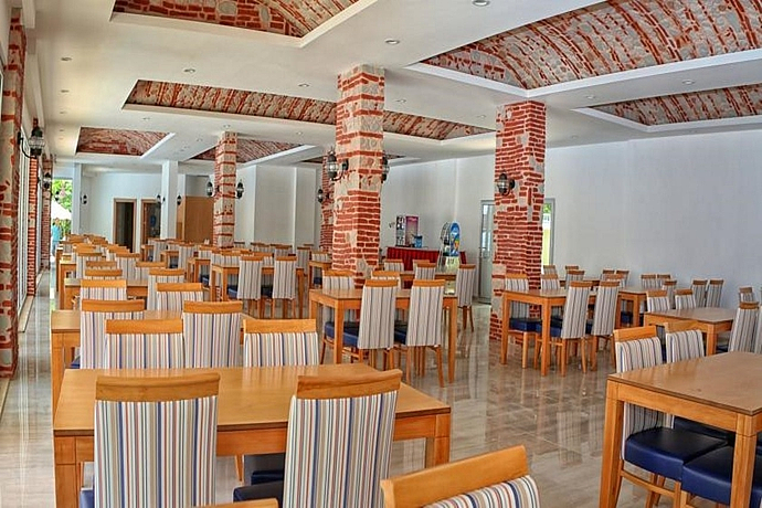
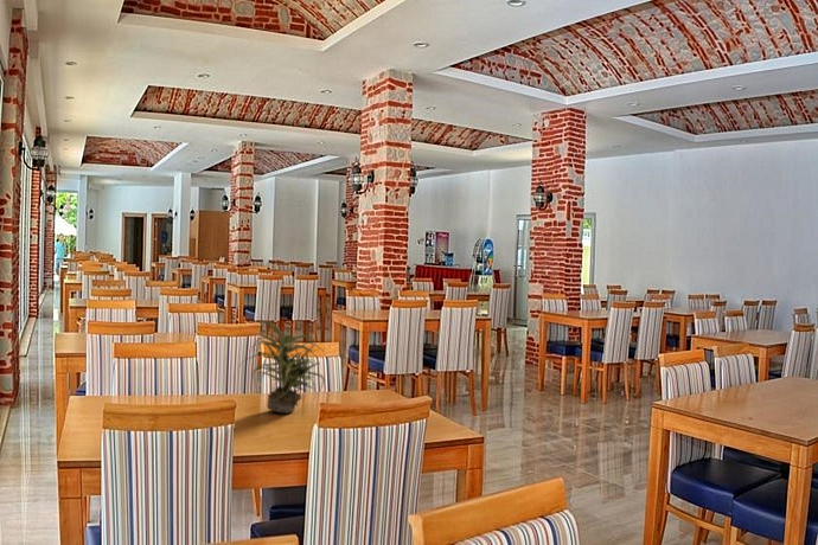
+ potted plant (282, 364)
